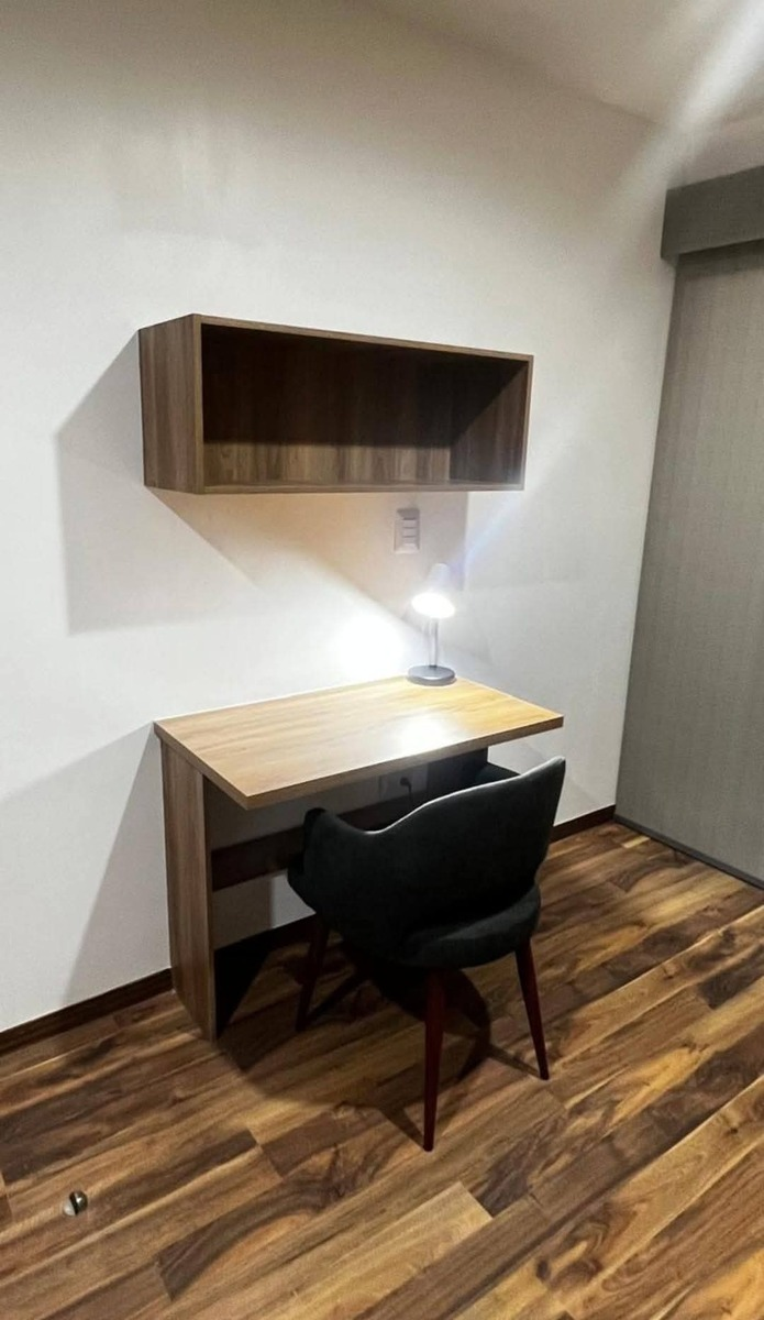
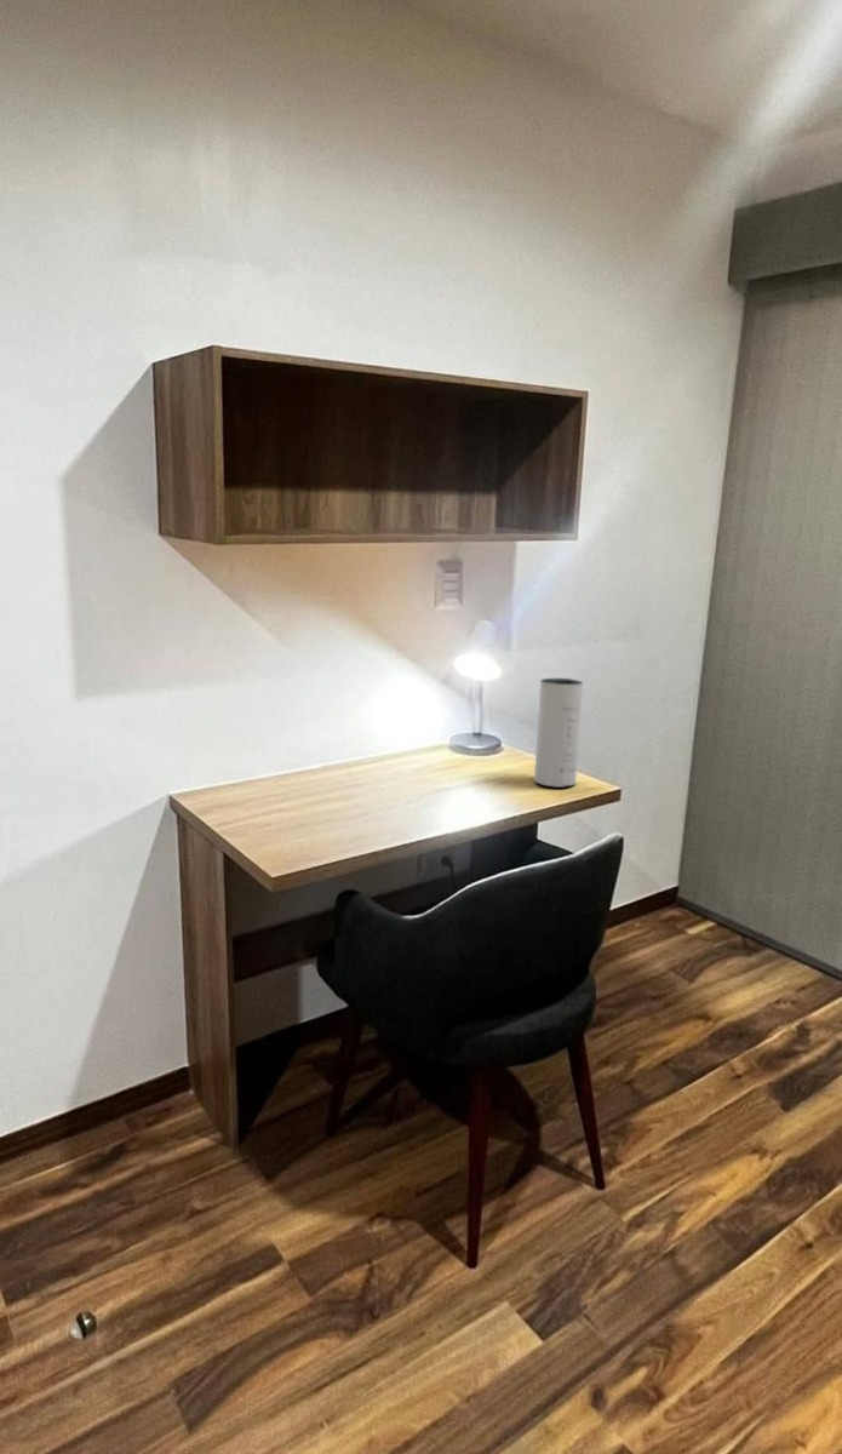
+ speaker (557, 731)
